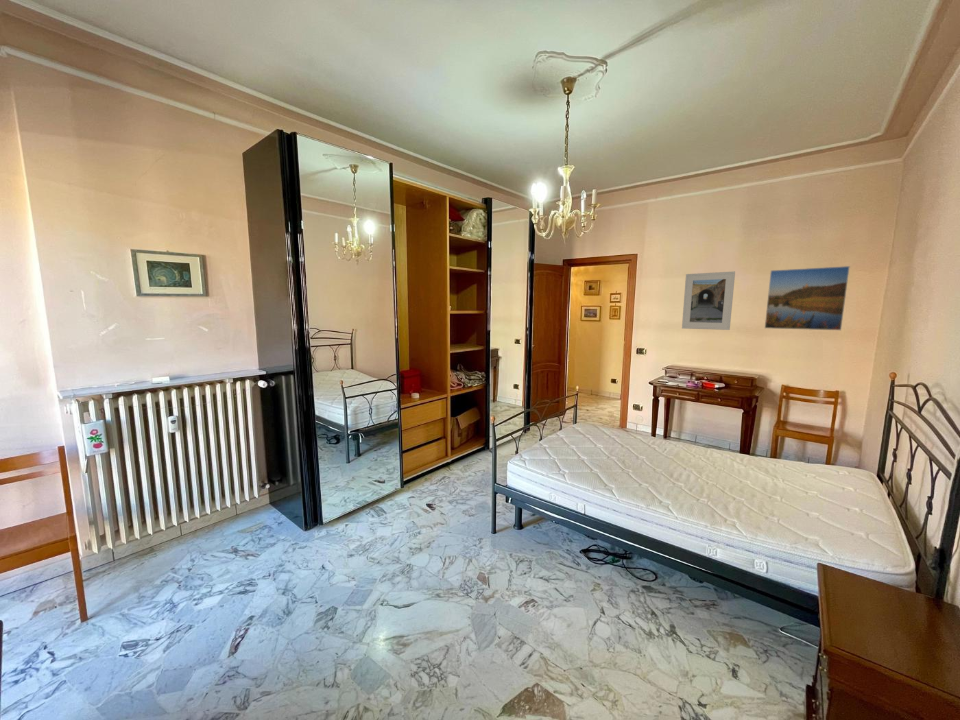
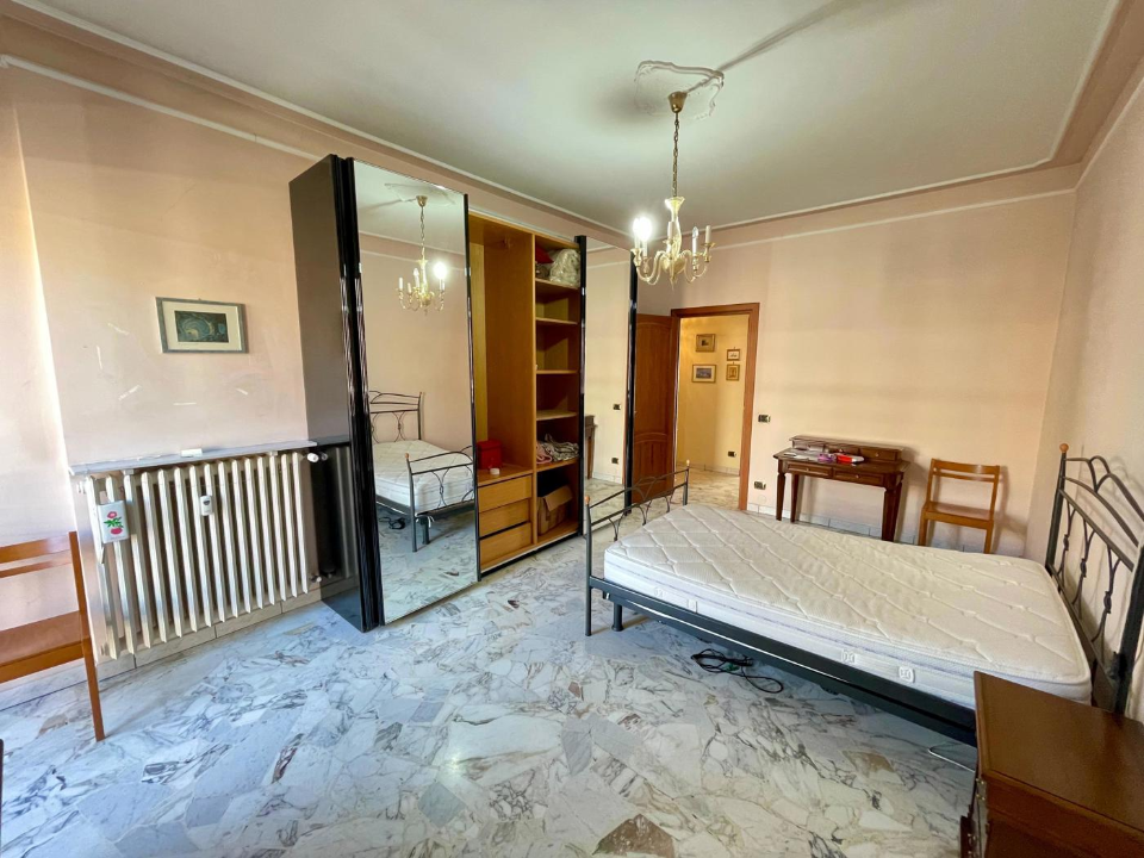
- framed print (804, 299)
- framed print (707, 301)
